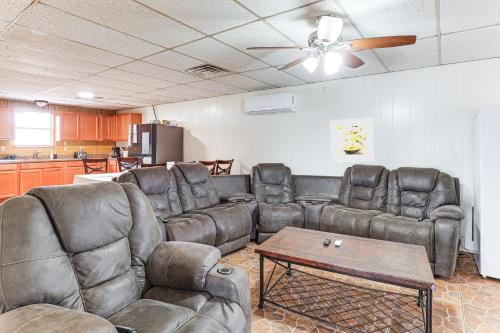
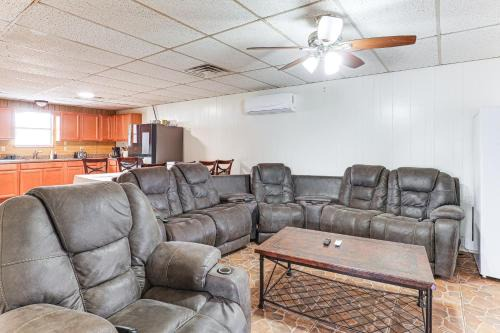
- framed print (351, 140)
